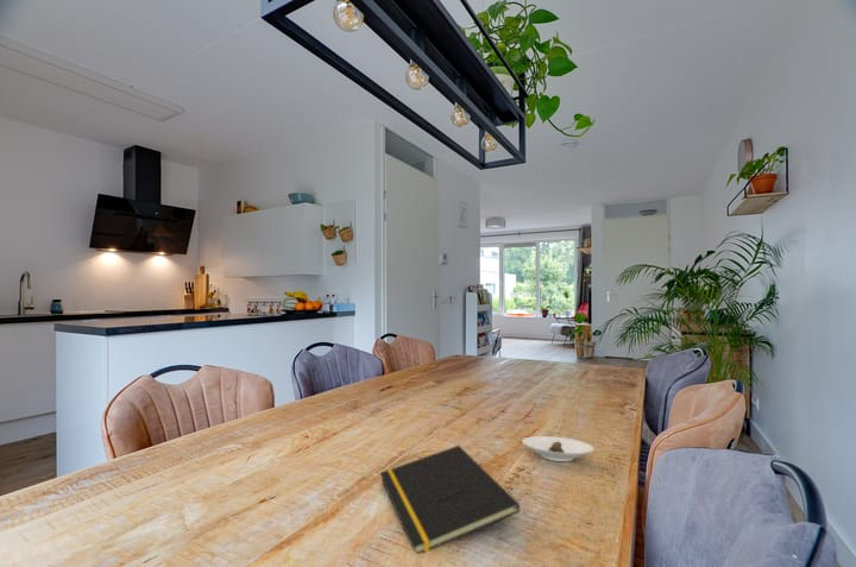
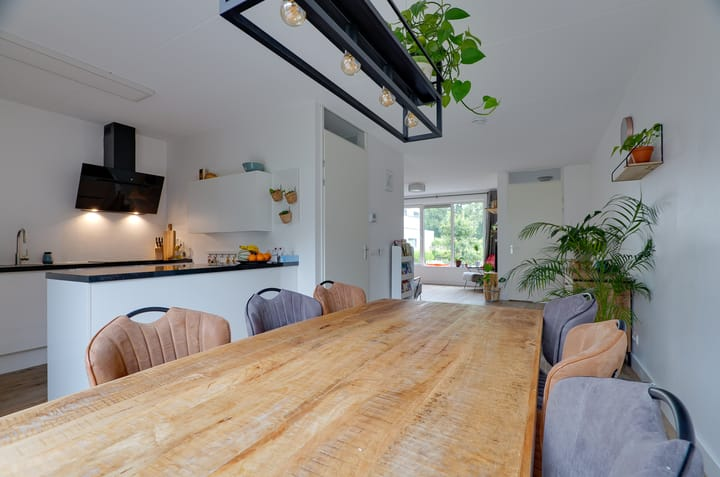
- saucer (556, 448)
- notepad (441, 490)
